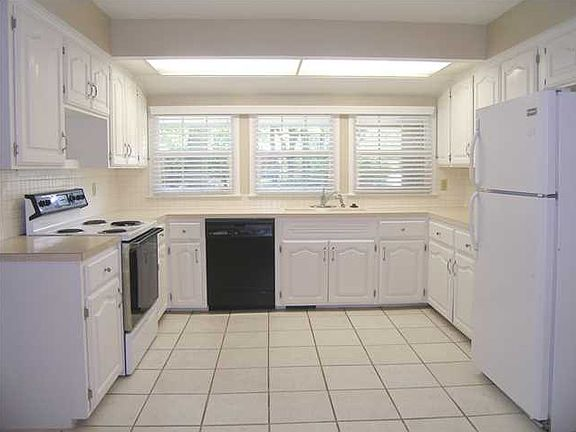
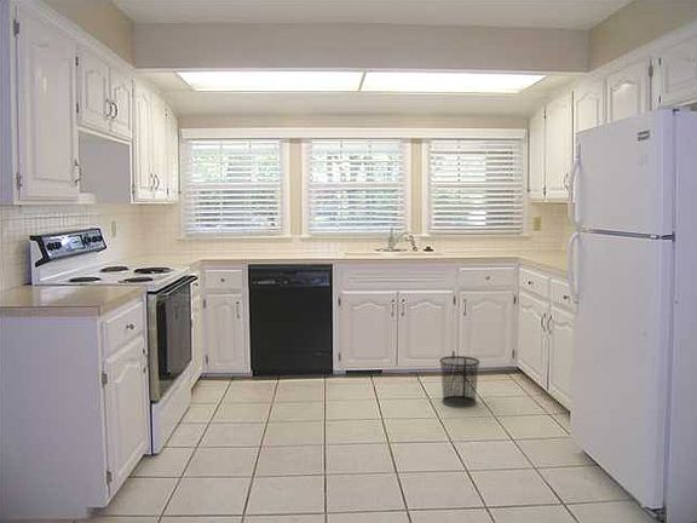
+ waste bin (459, 380)
